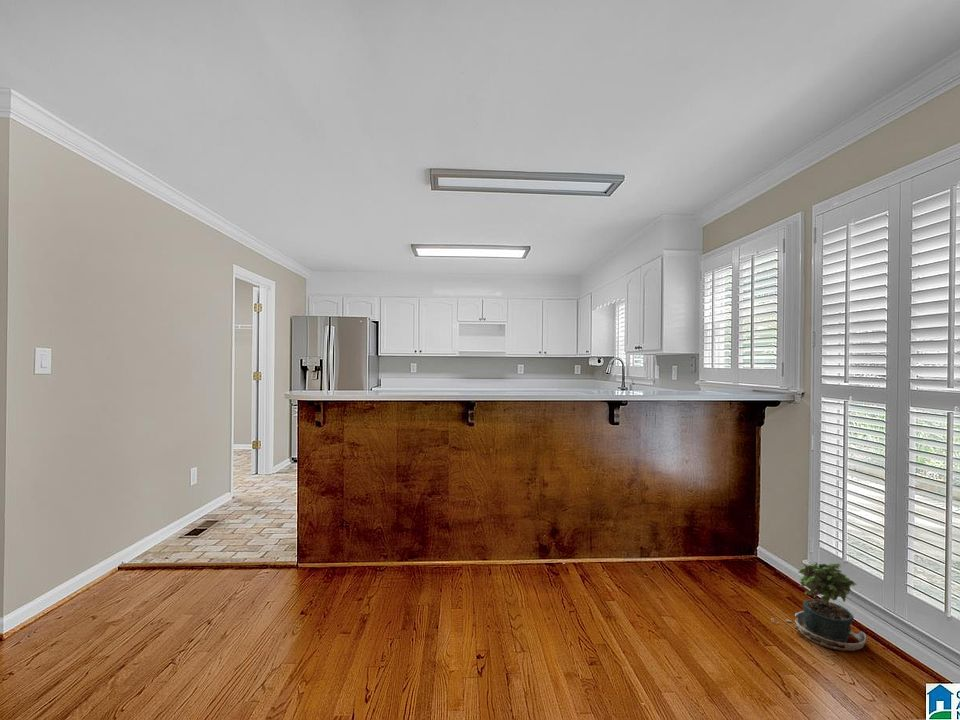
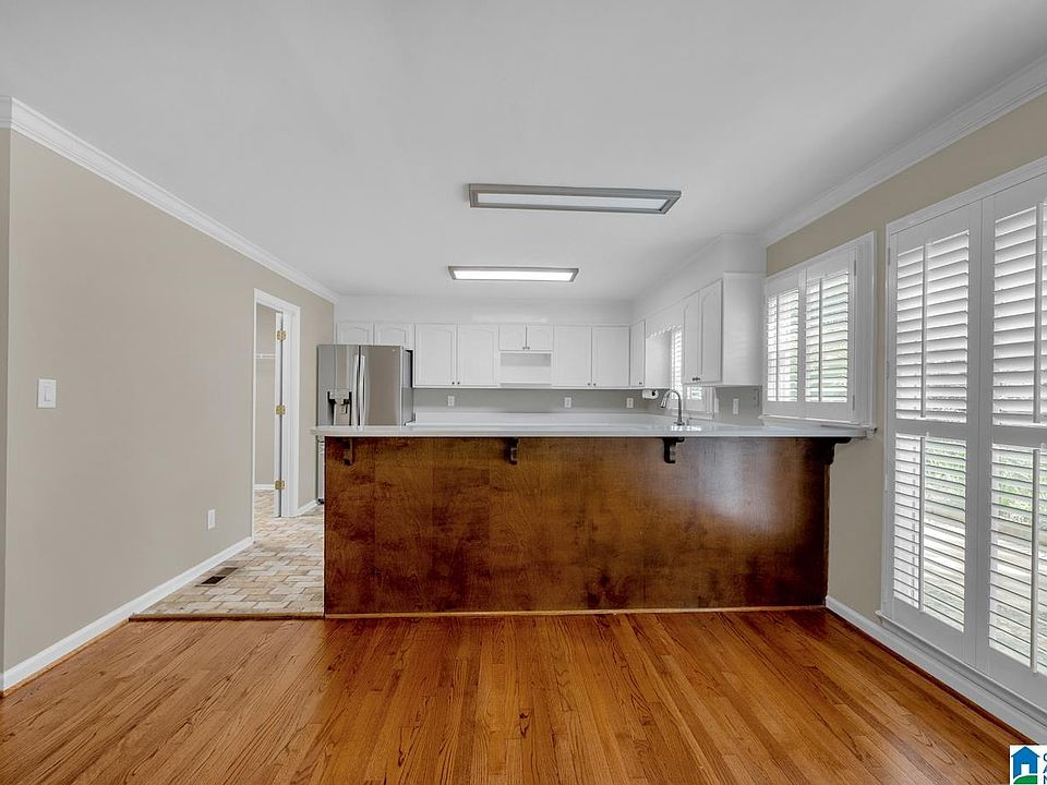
- potted plant (822, 596)
